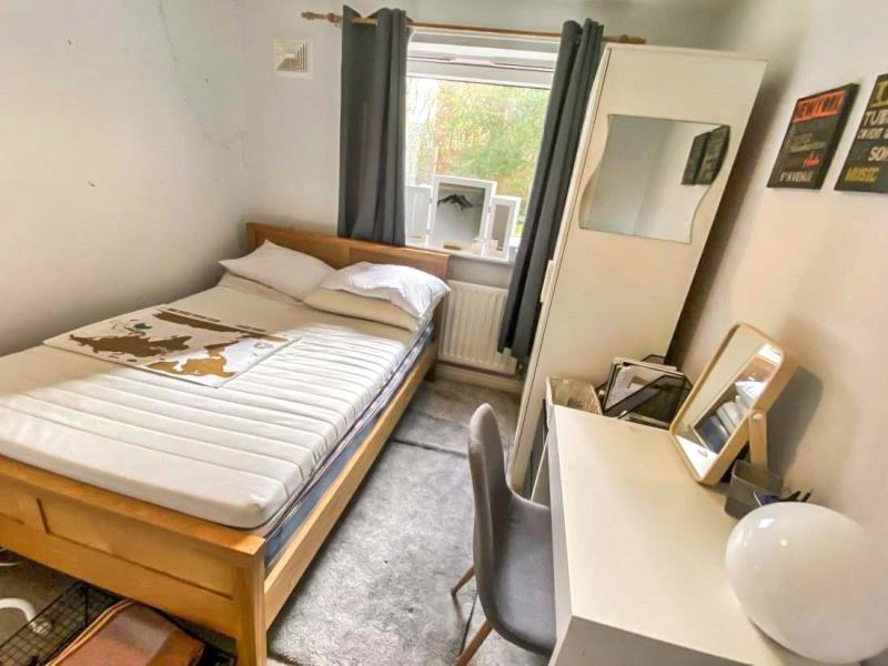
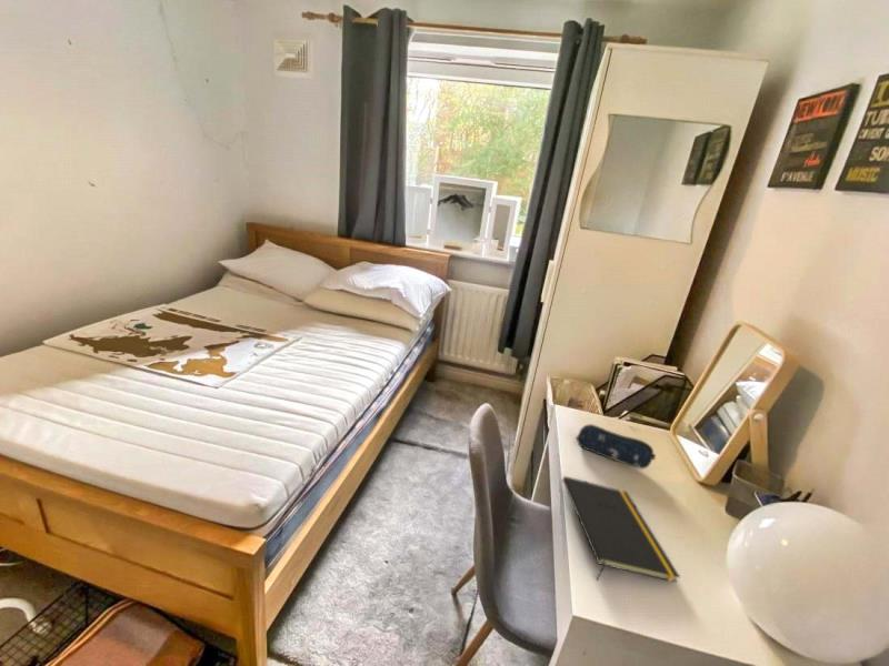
+ notepad (613, 523)
+ pencil case (613, 445)
